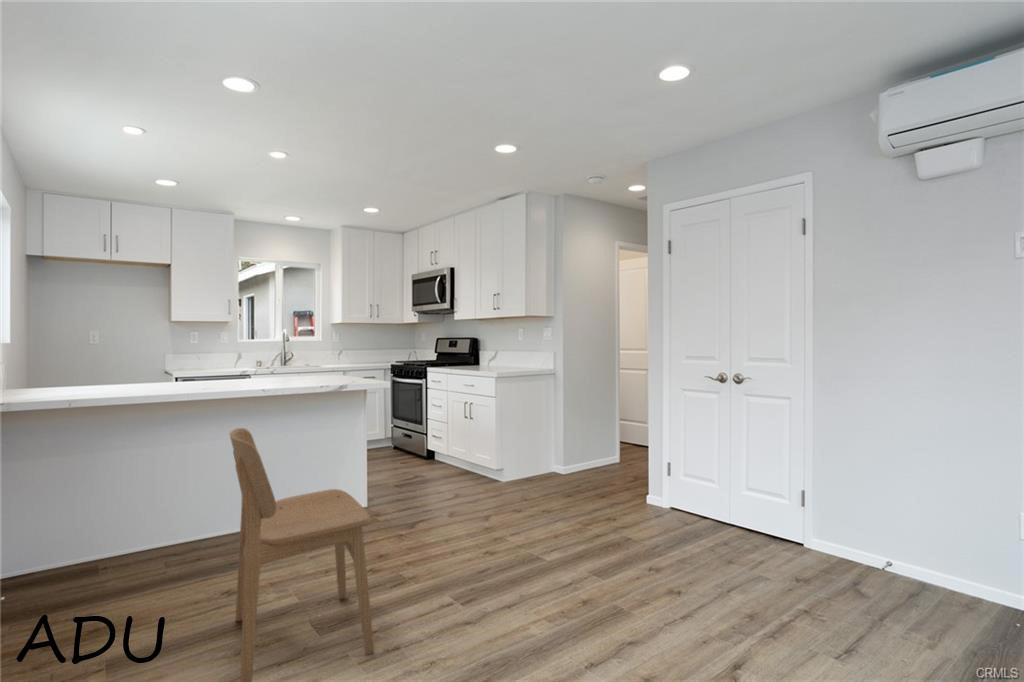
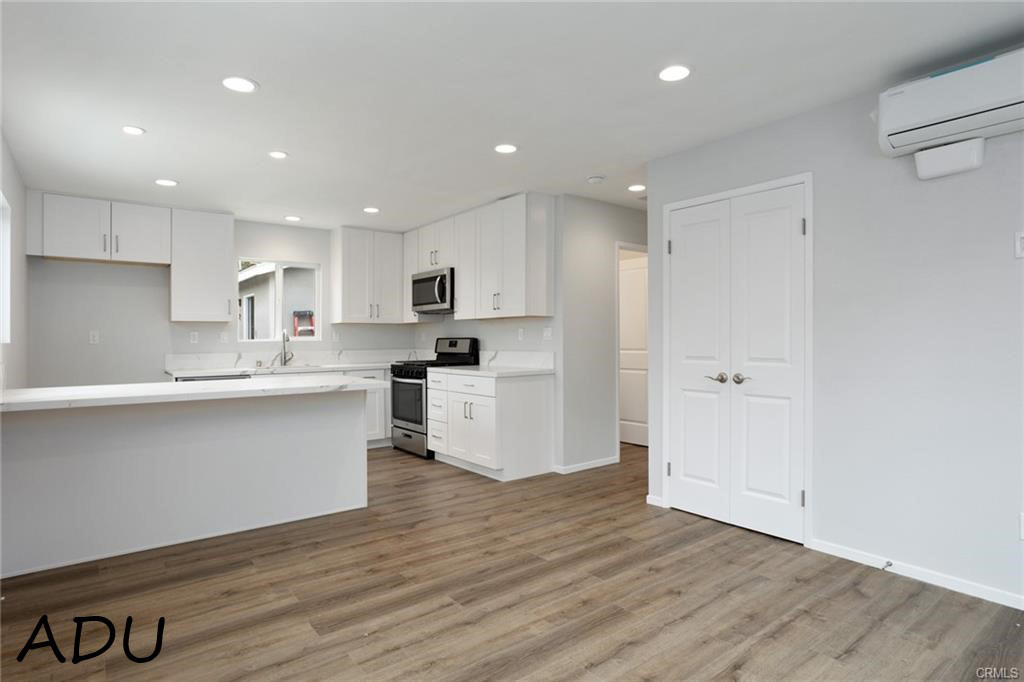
- dining chair (301, 532)
